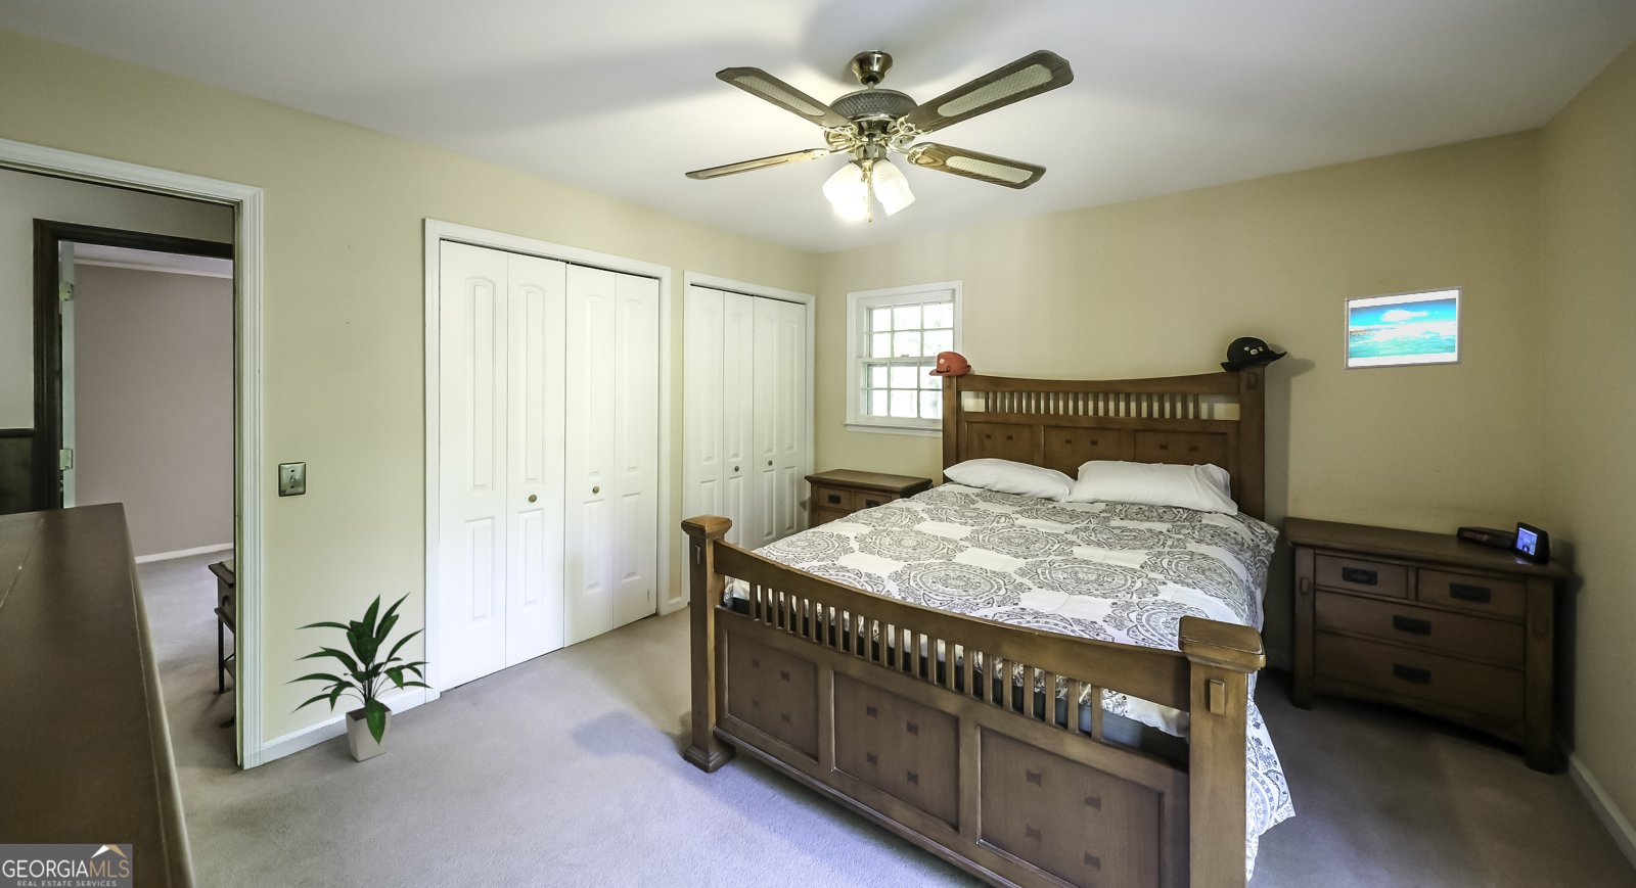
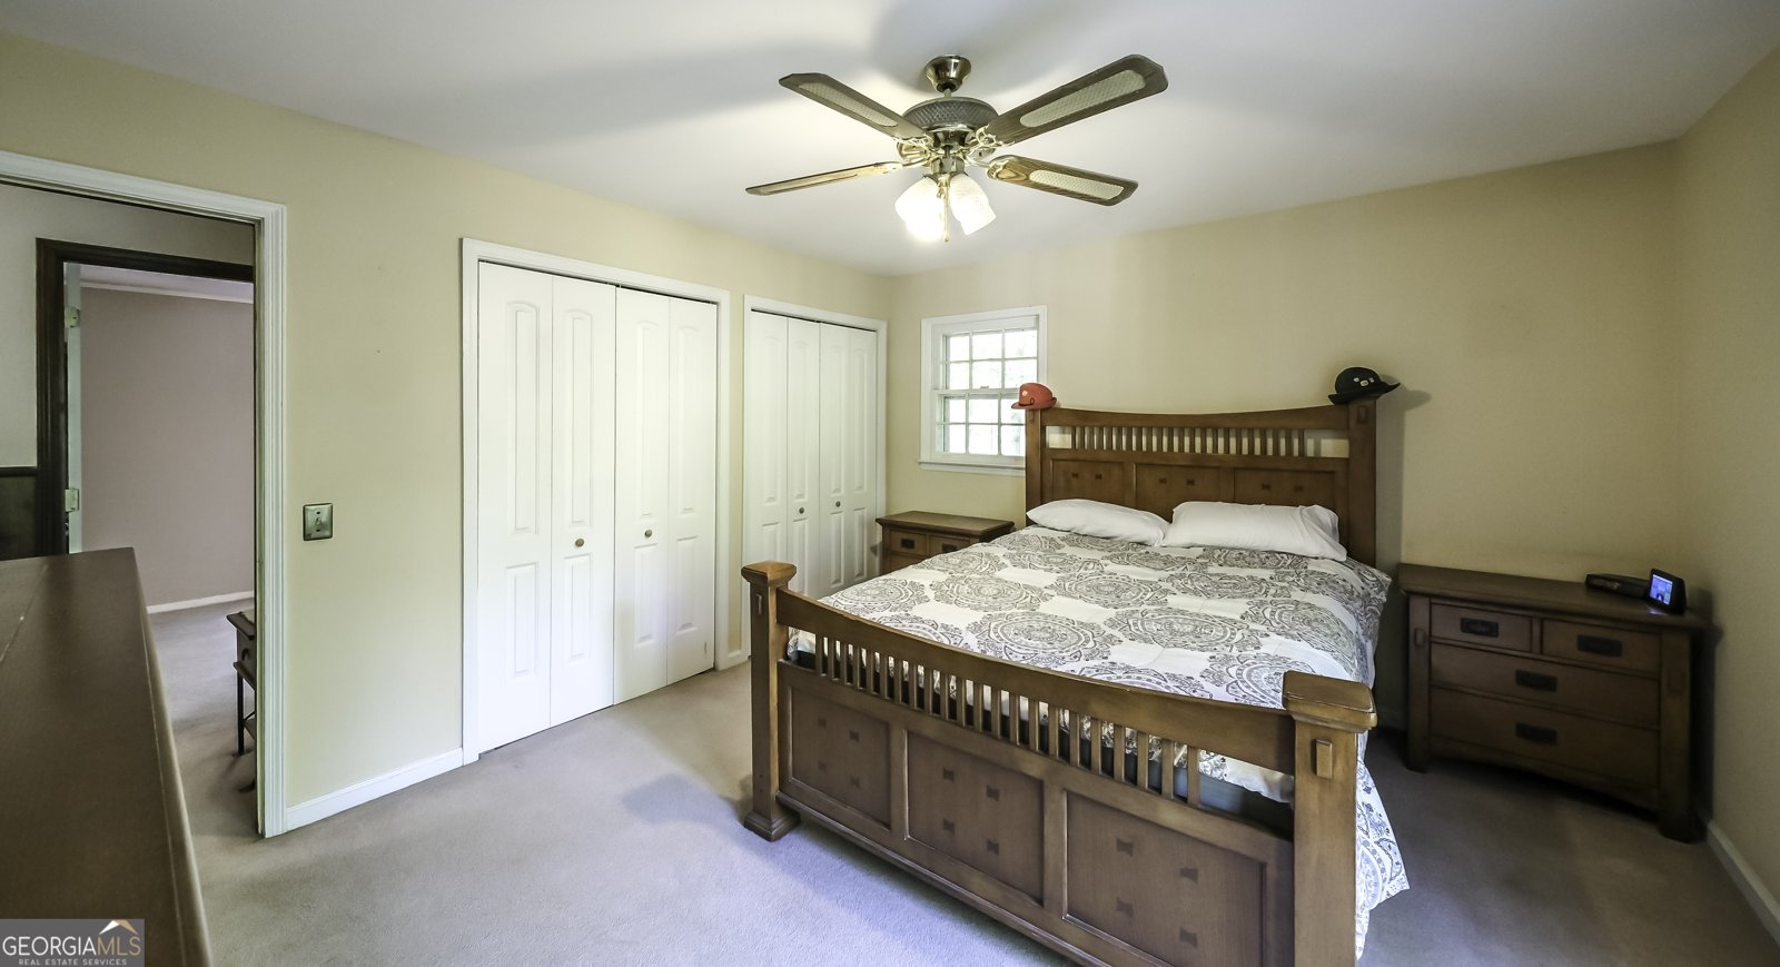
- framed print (1400, 329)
- indoor plant (367, 677)
